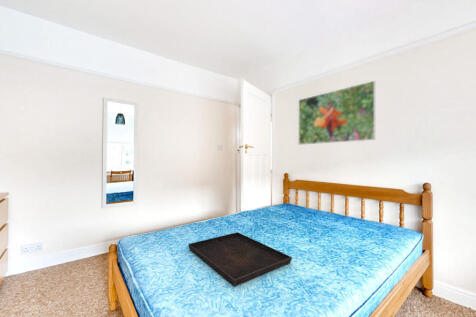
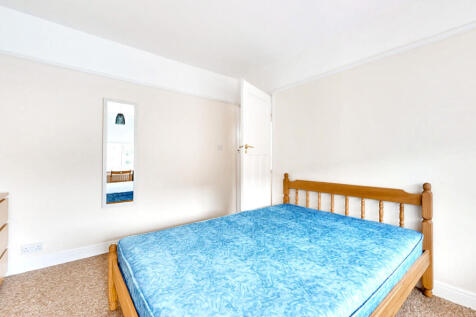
- serving tray (236, 252)
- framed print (331, 117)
